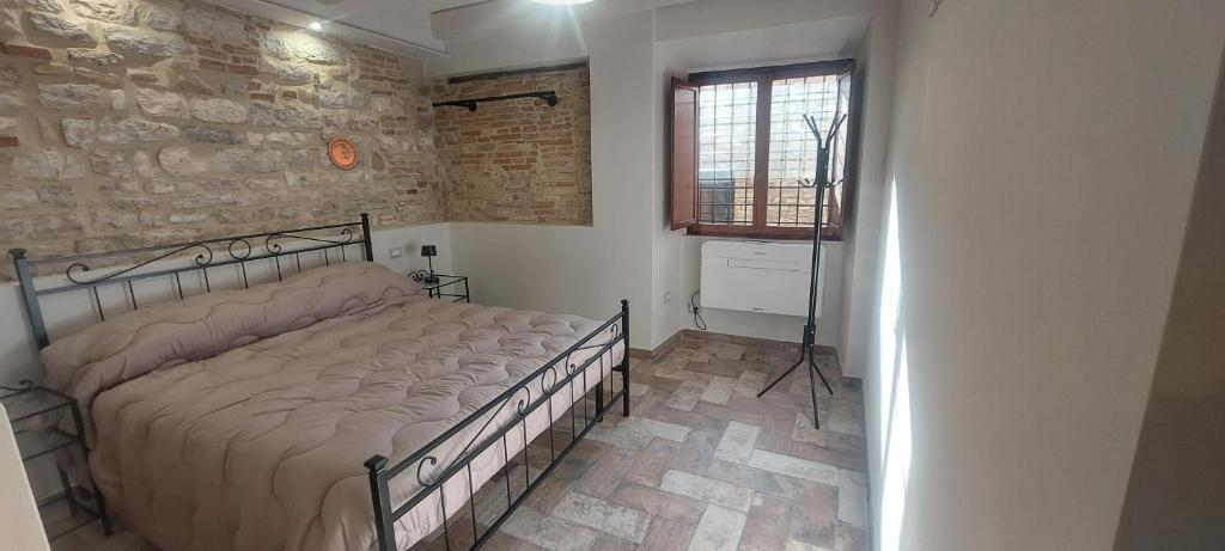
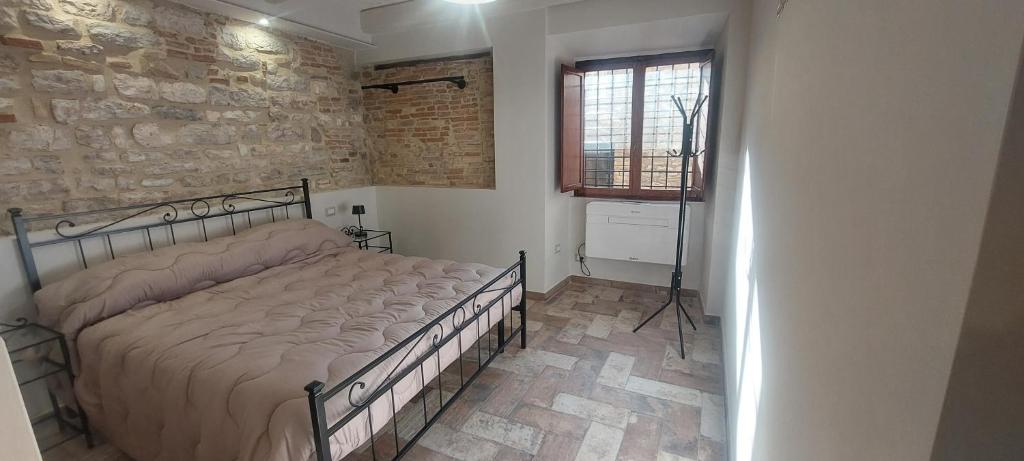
- decorative plate (342, 153)
